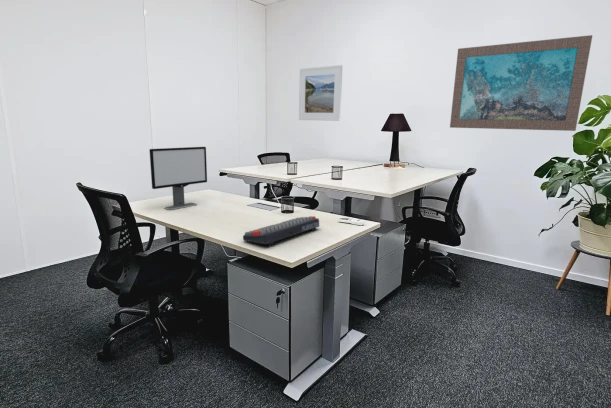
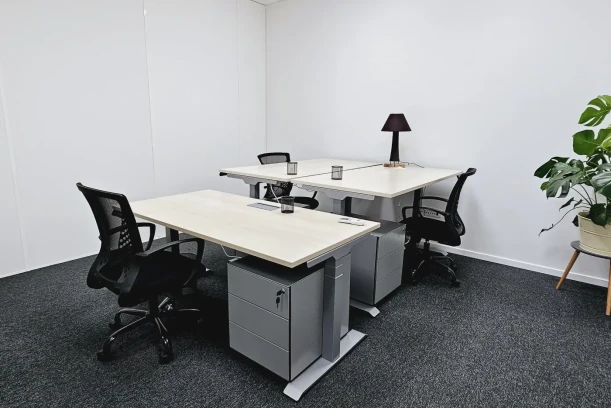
- computer monitor (180, 177)
- wall art (512, 86)
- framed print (319, 94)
- keyboard (283, 227)
